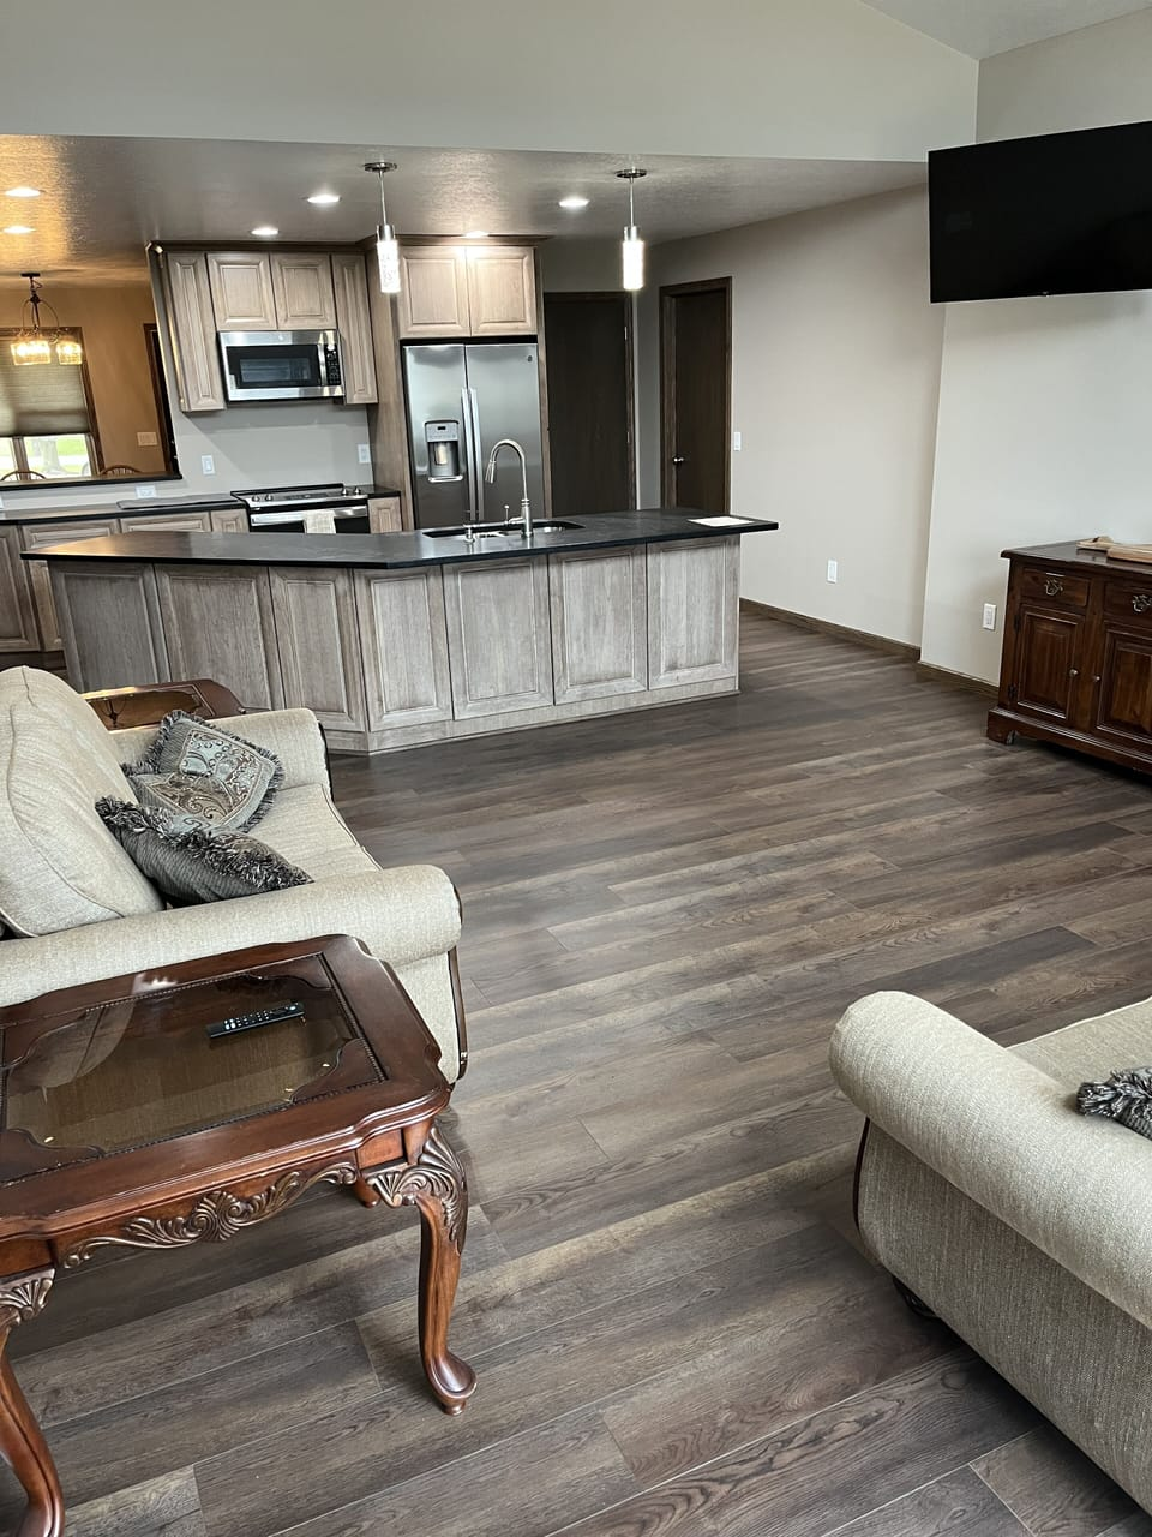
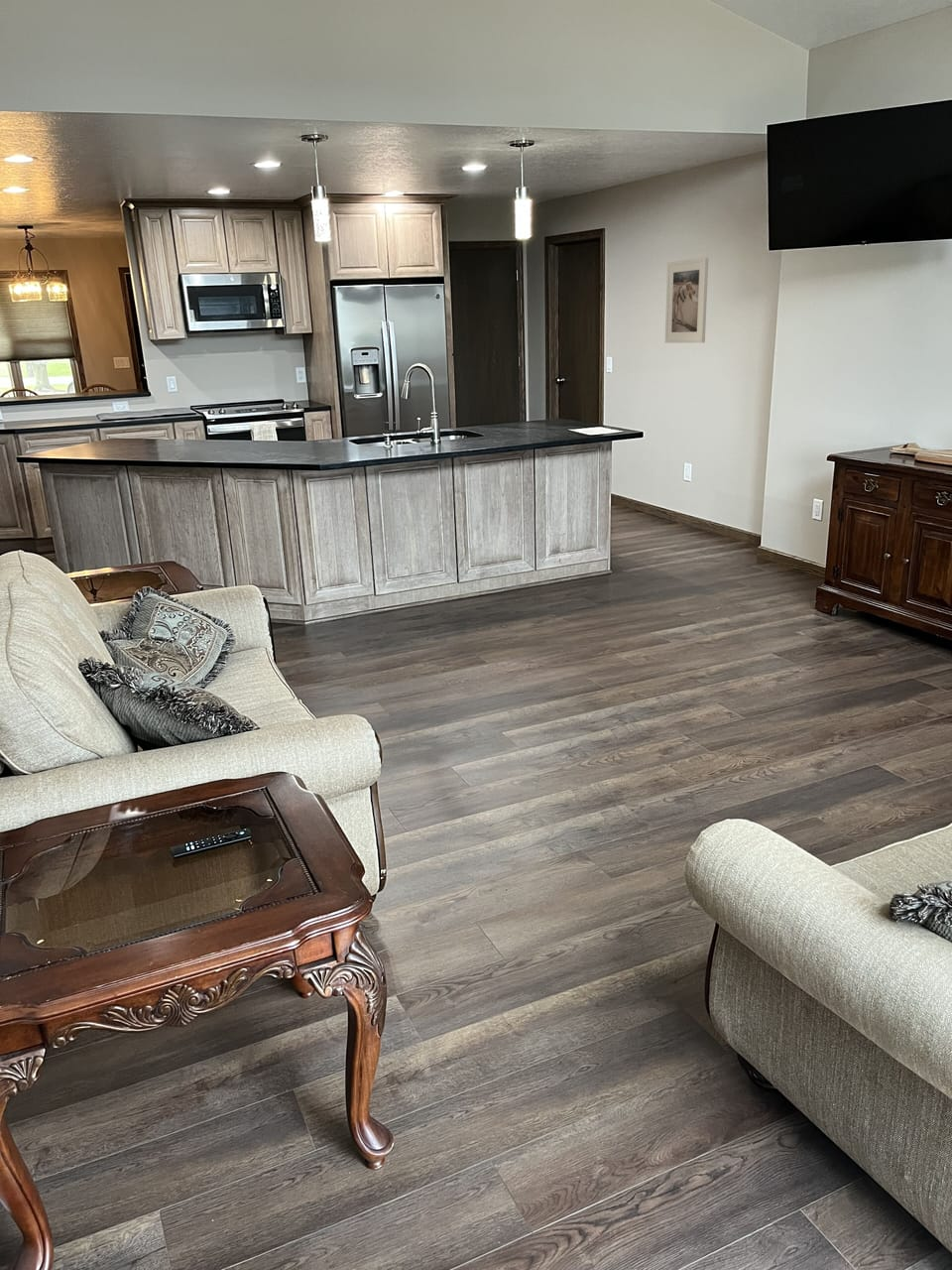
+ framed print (685, 302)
